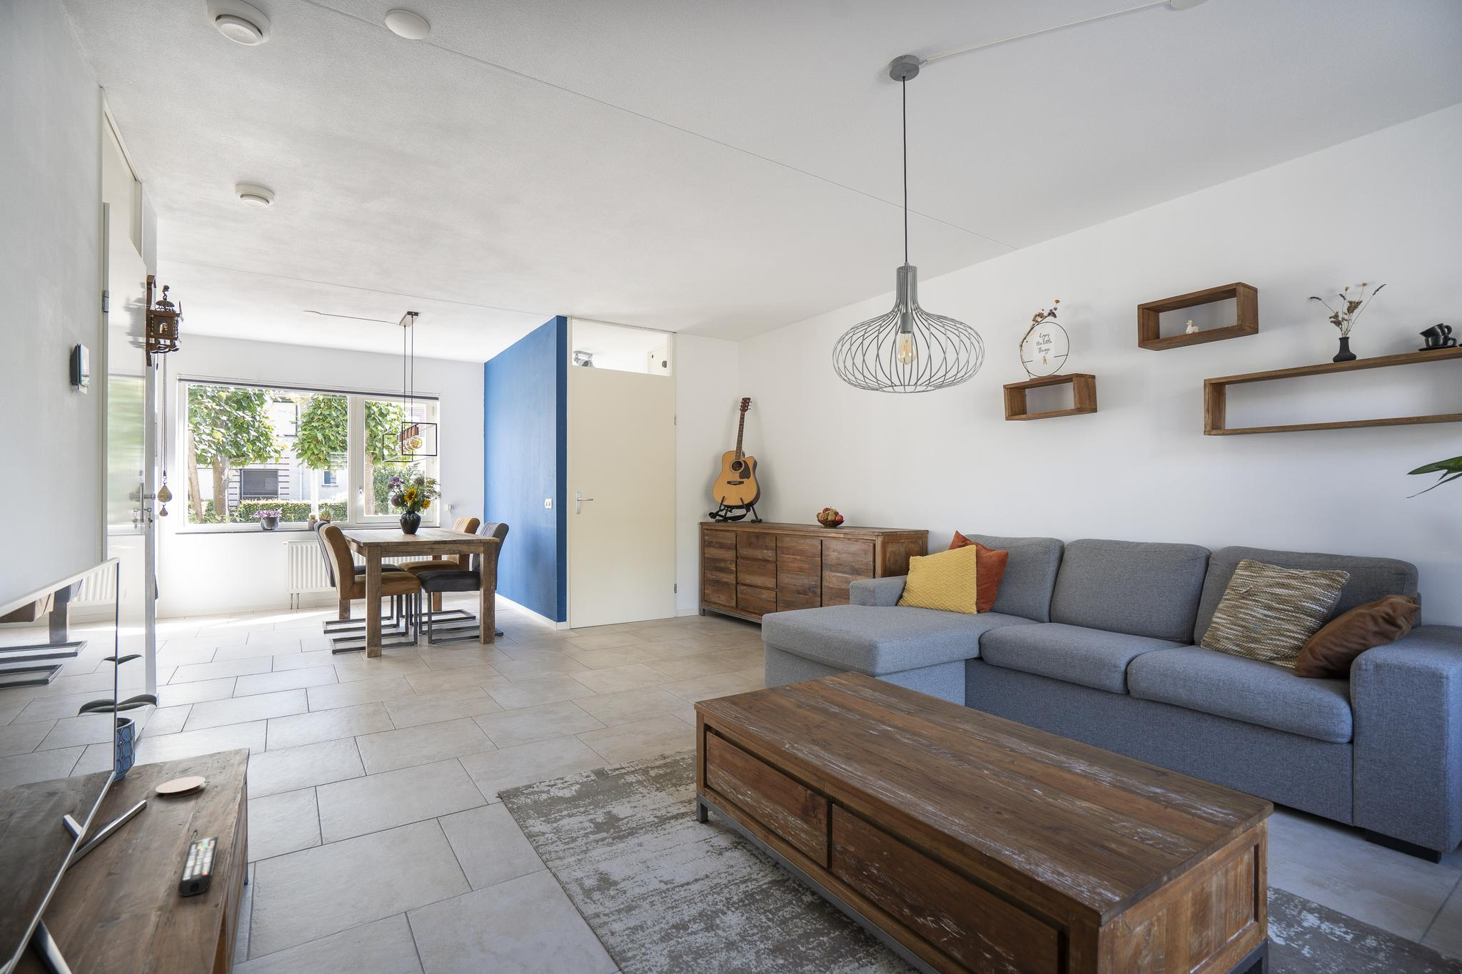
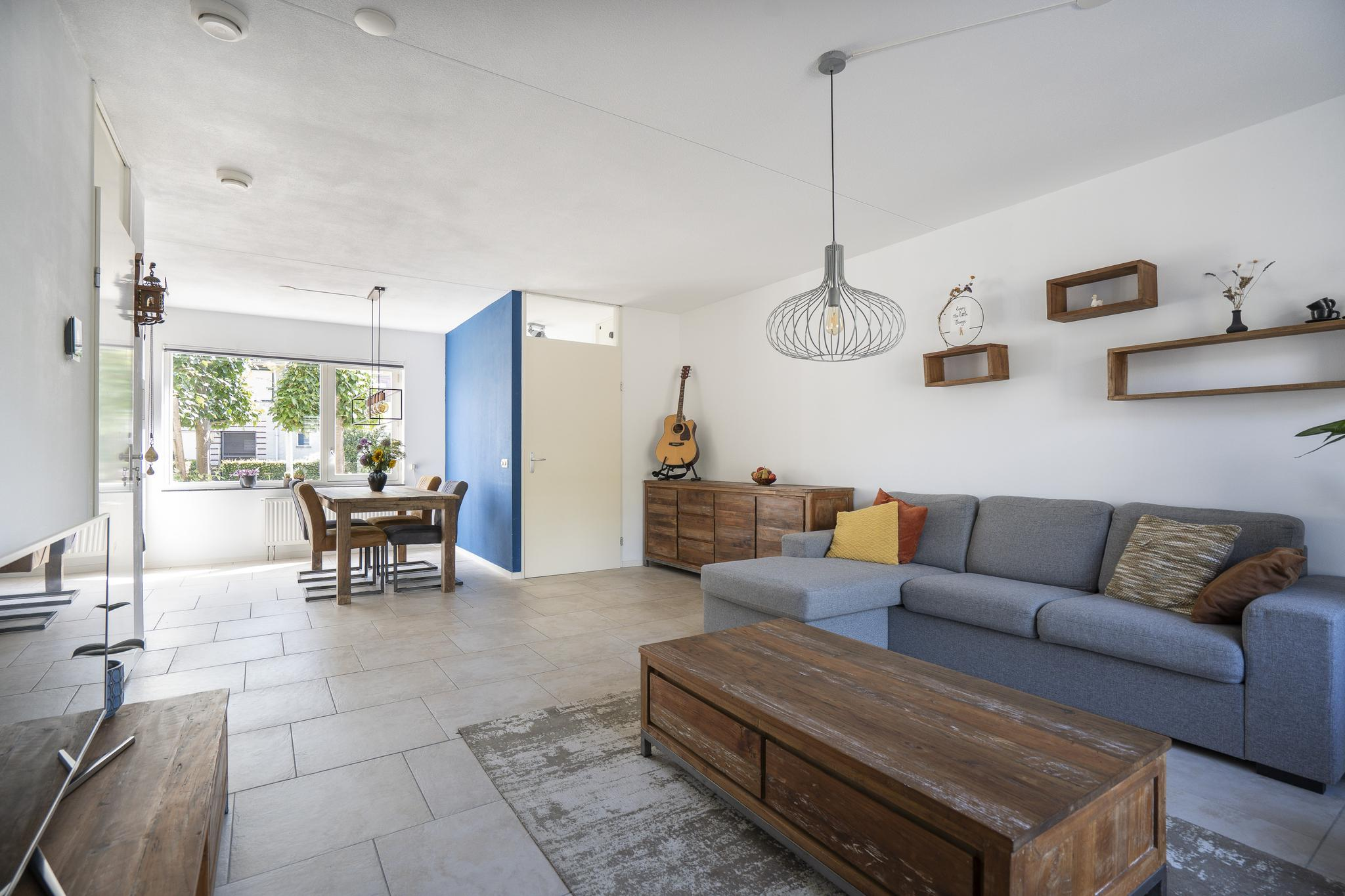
- remote control (200, 863)
- coaster (180, 787)
